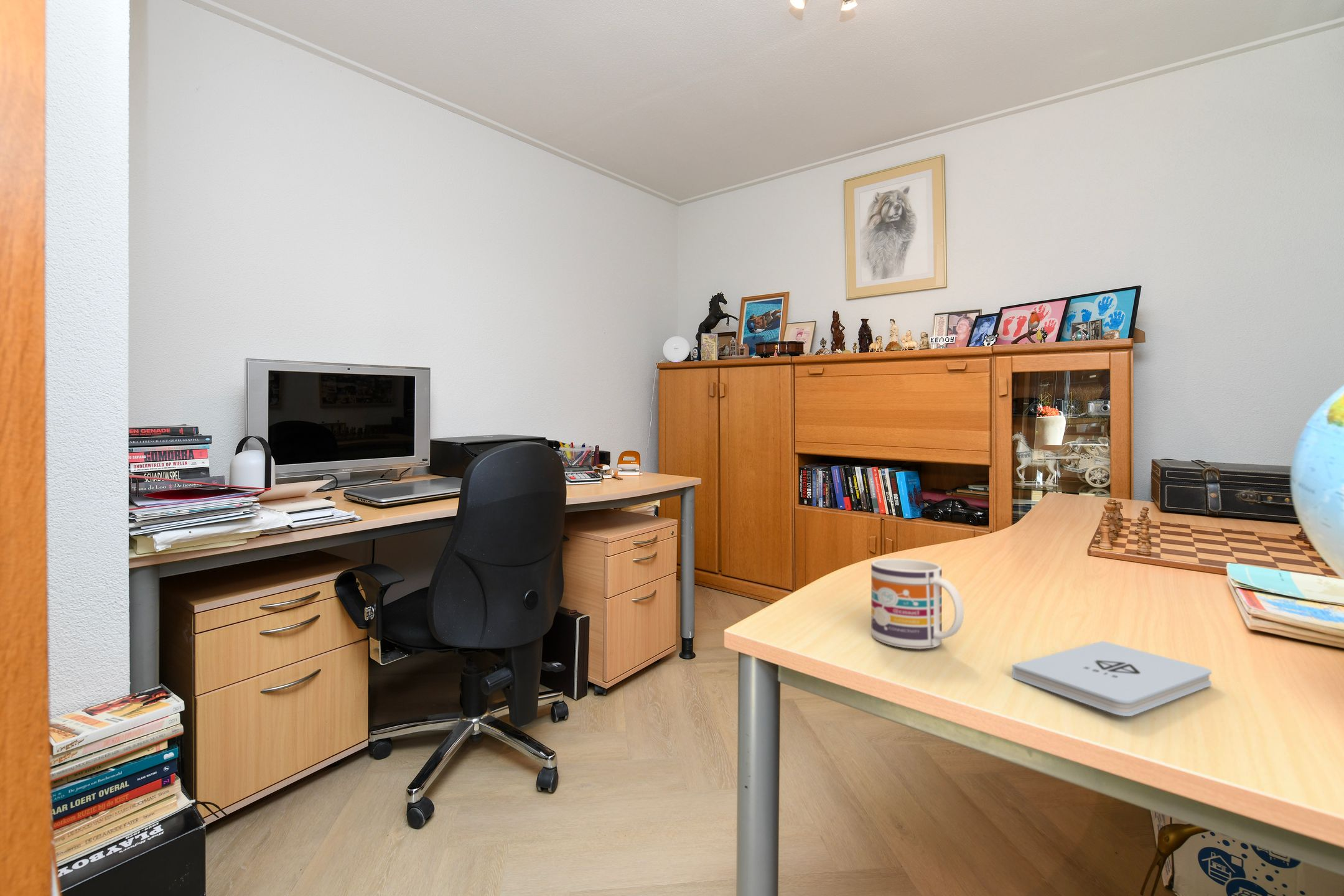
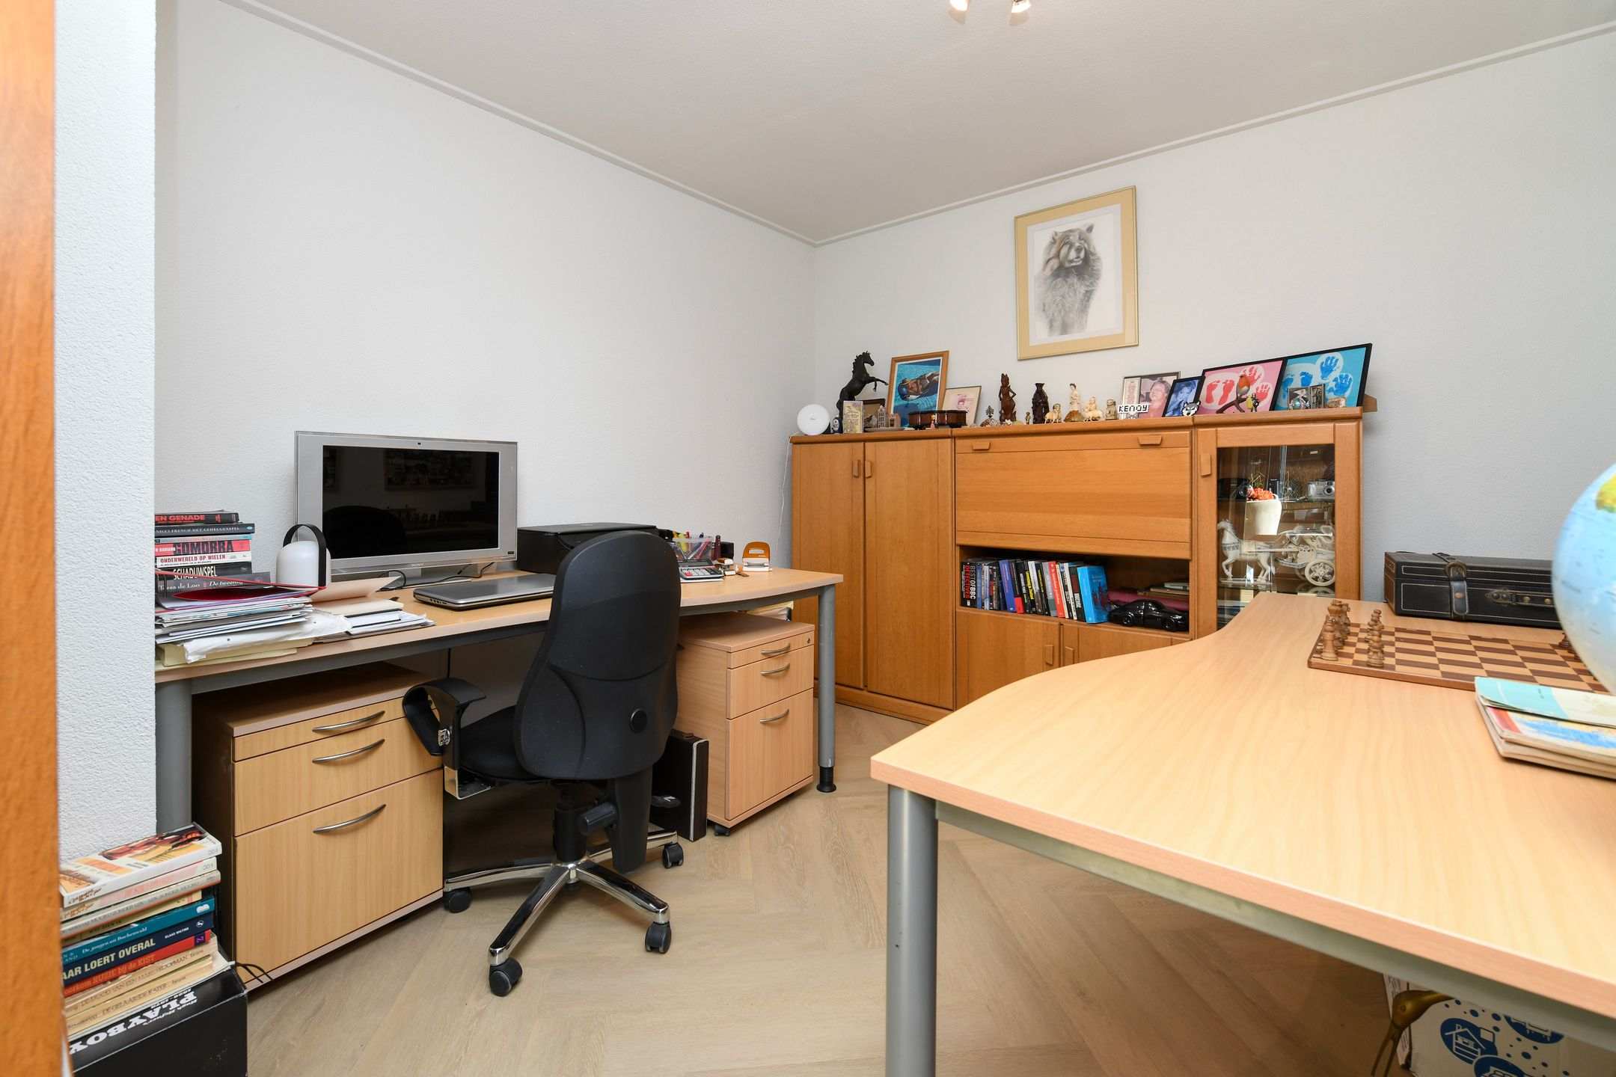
- notepad (1113, 674)
- mug (911, 603)
